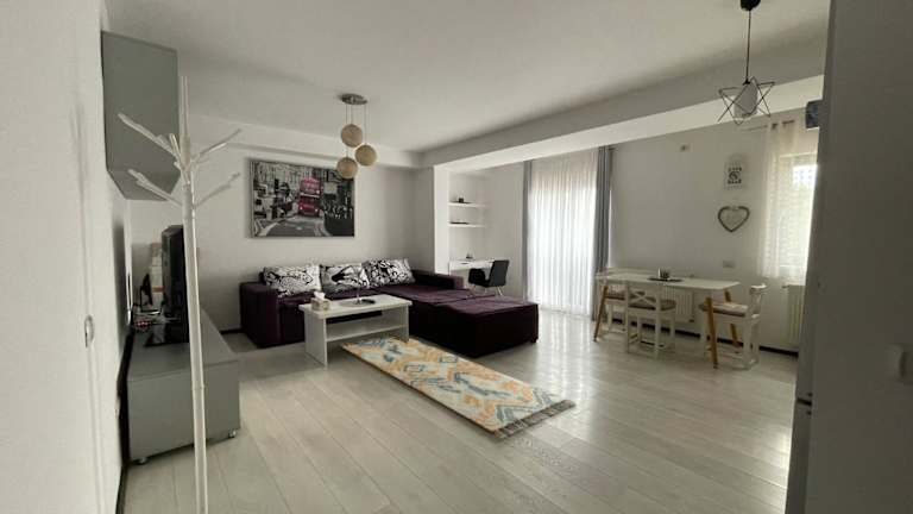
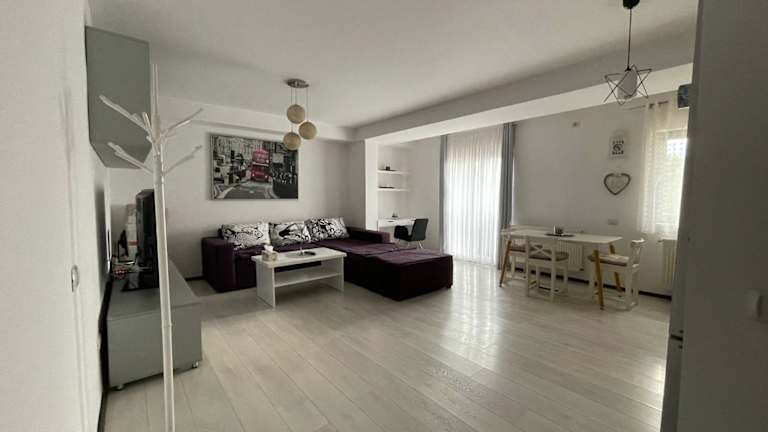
- rug (433, 368)
